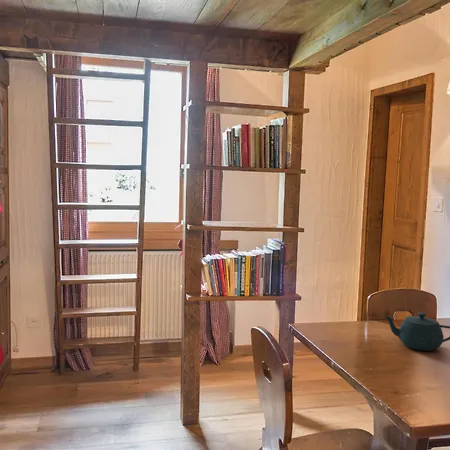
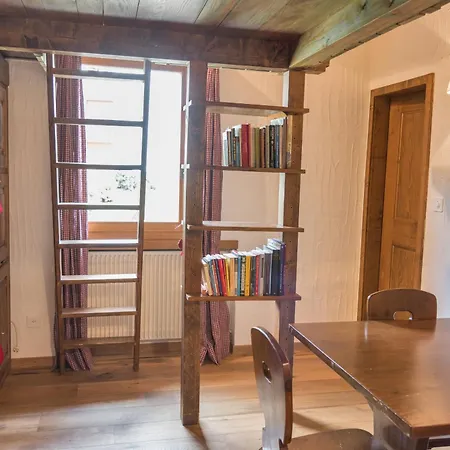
- teapot (418, 329)
